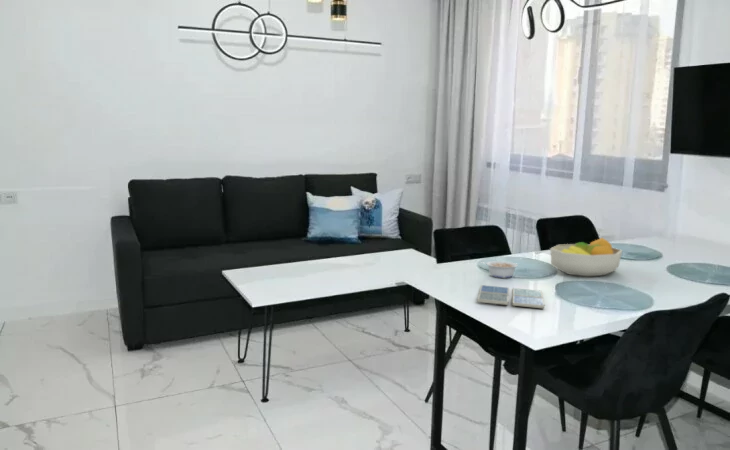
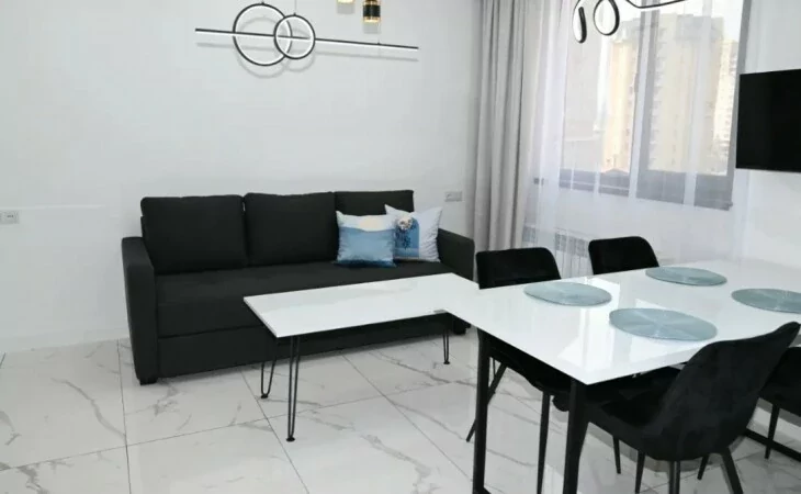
- drink coaster (508, 295)
- legume (500, 268)
- fruit bowl (586, 255)
